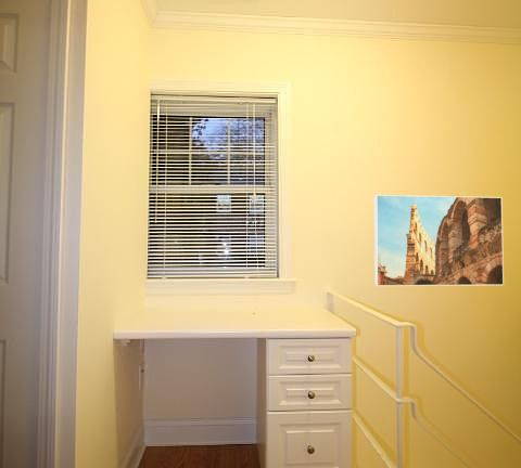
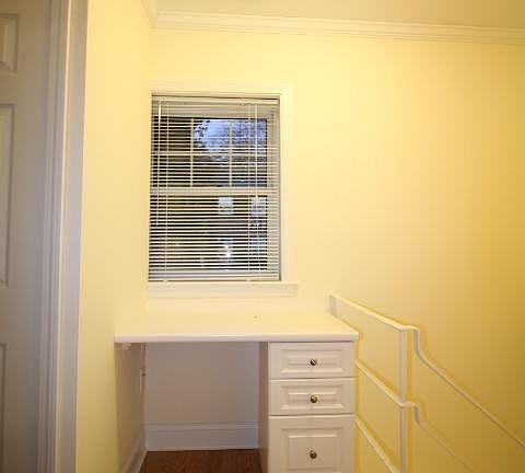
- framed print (439, 240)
